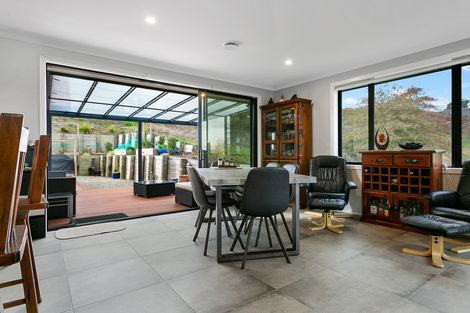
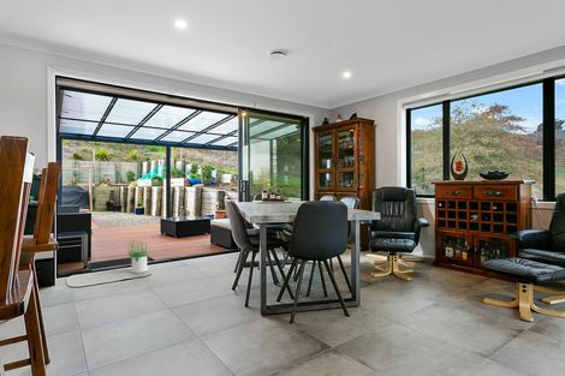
+ potted plant (137, 256)
